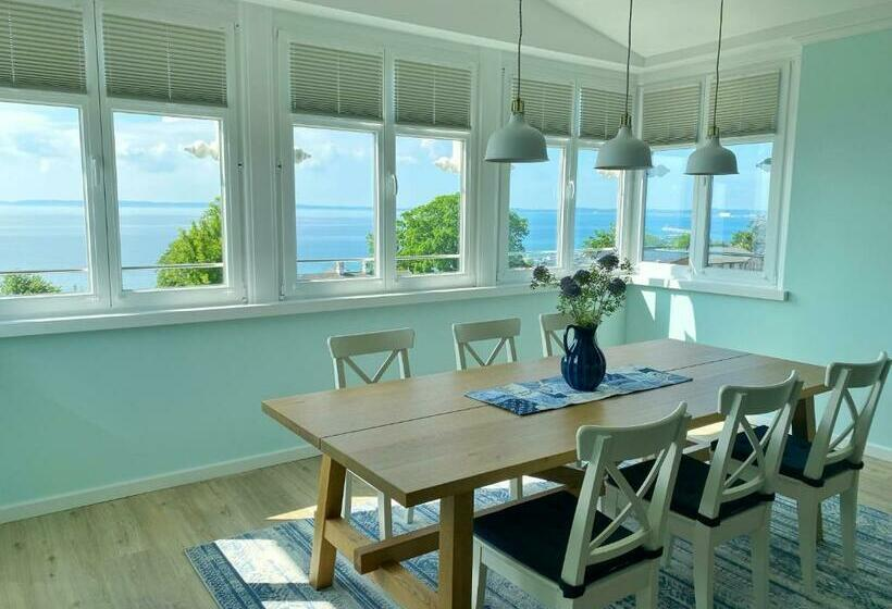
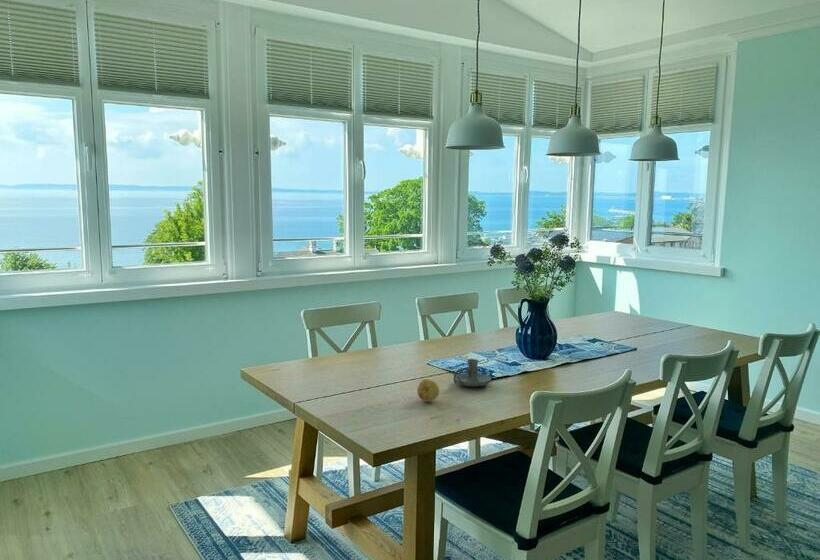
+ fruit (428, 390)
+ candle holder (469, 373)
